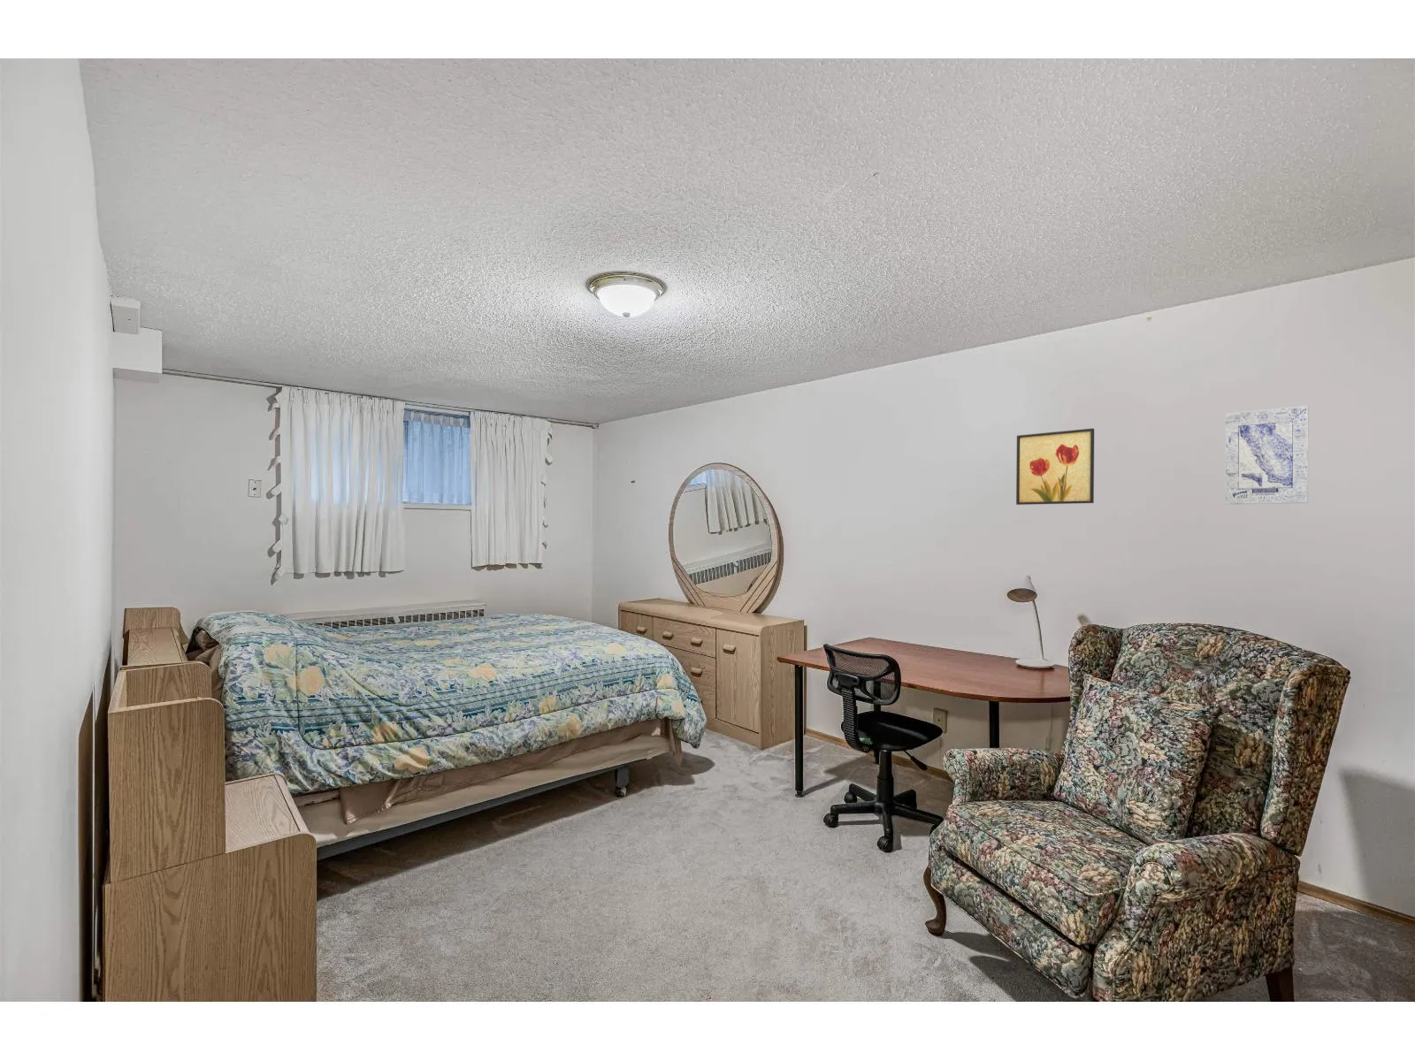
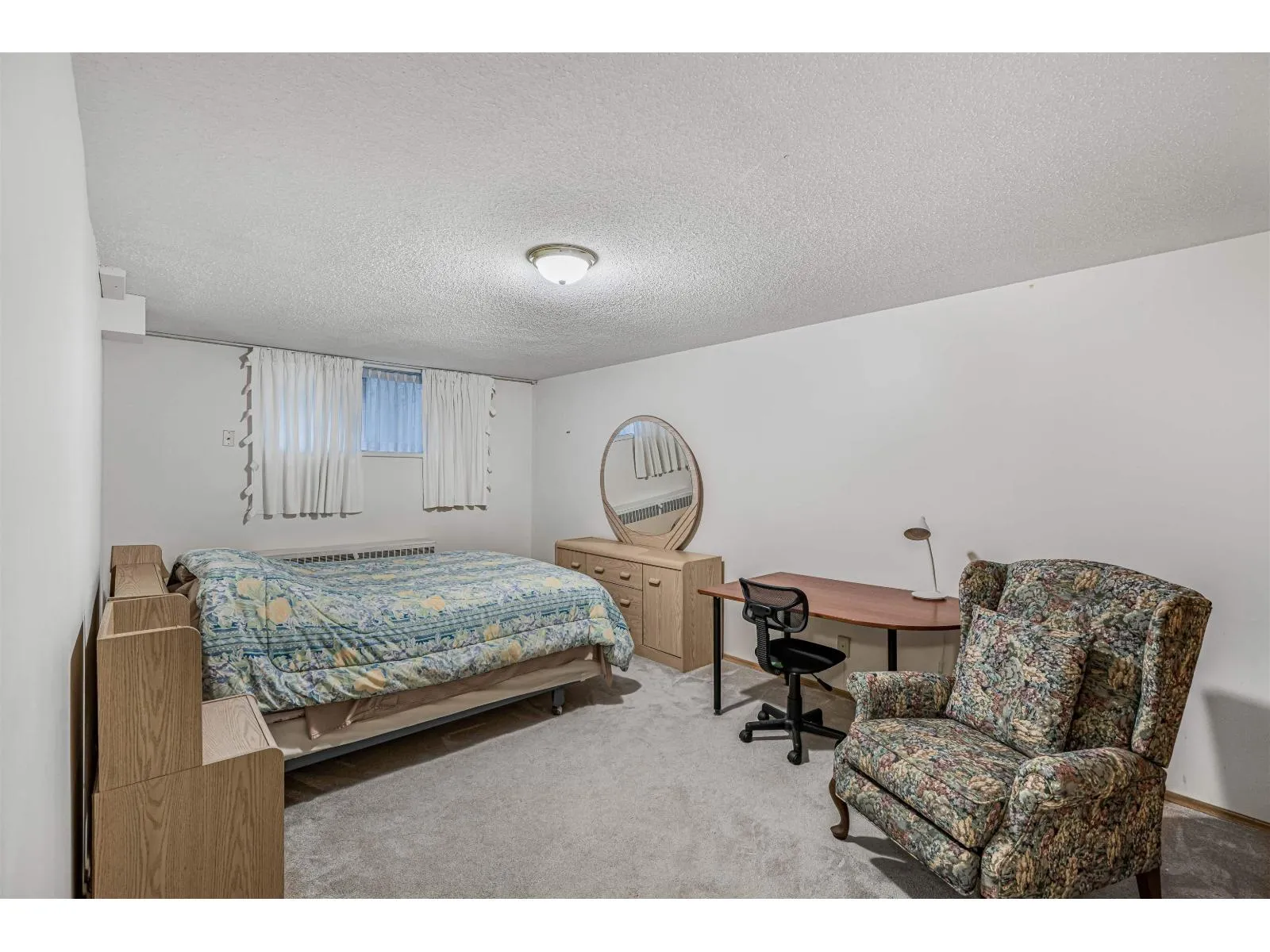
- wall art (1054, 468)
- wall art (1266, 456)
